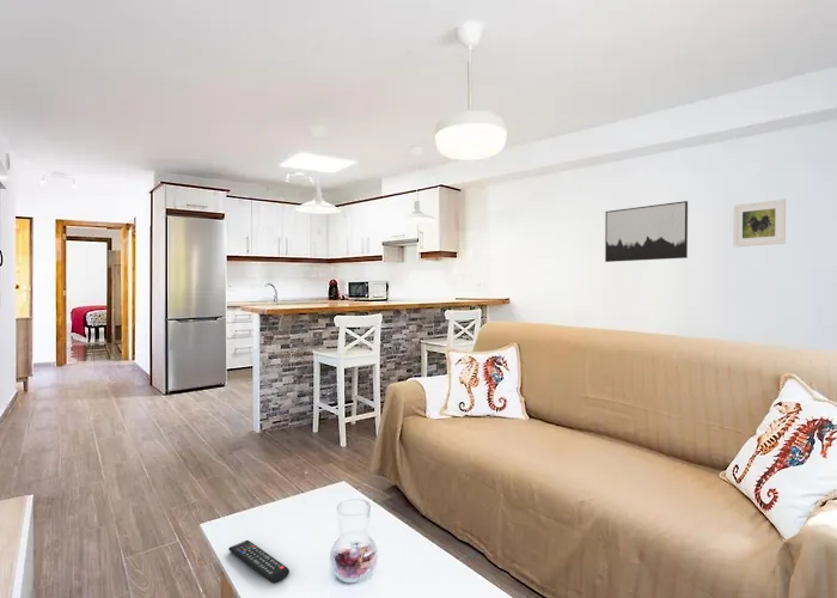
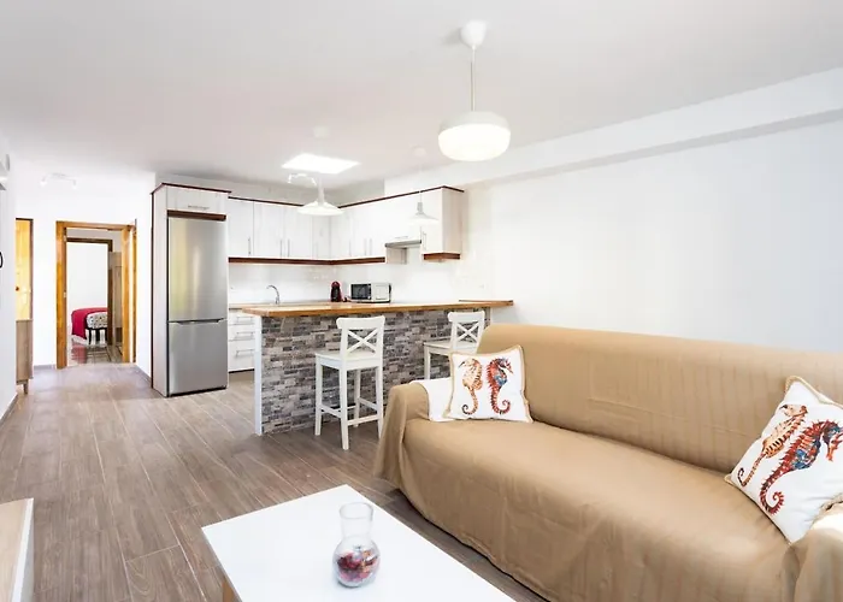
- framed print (758, 224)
- remote control (257, 560)
- wall art (643, 233)
